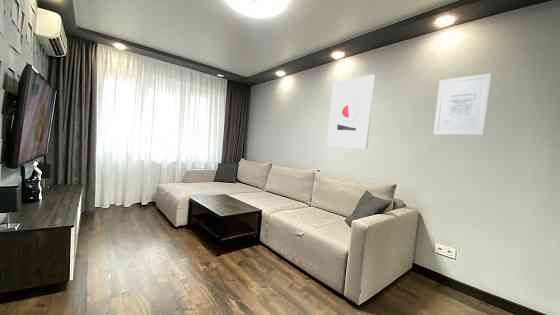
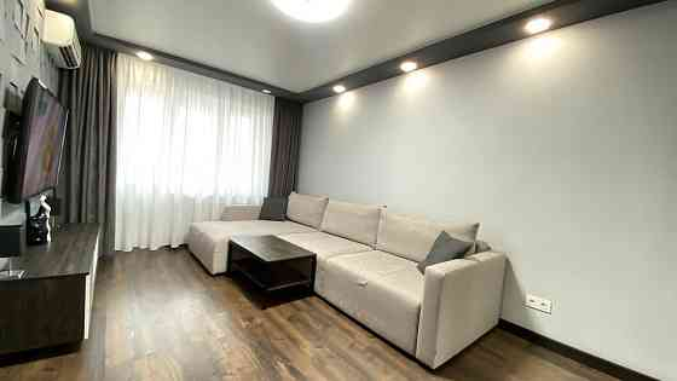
- wall art (349, 113)
- wall art (460, 106)
